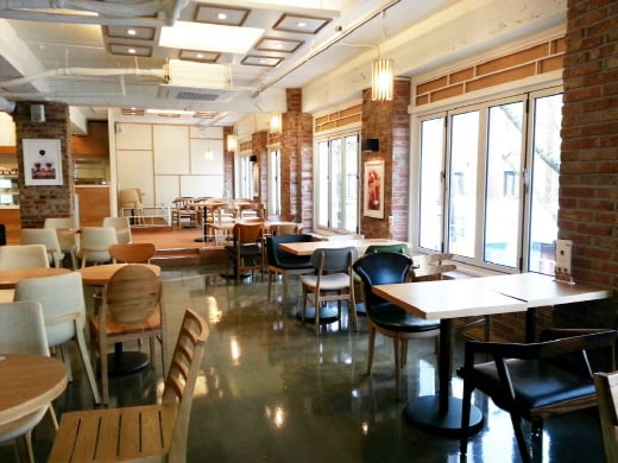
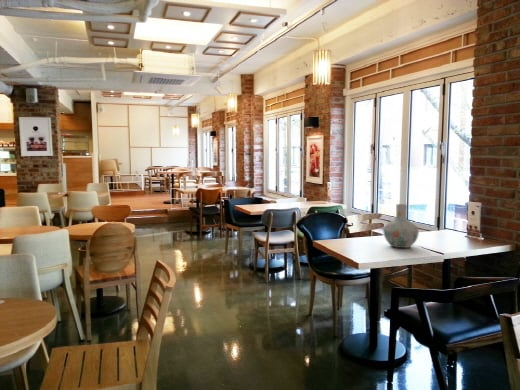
+ vase (400, 225)
